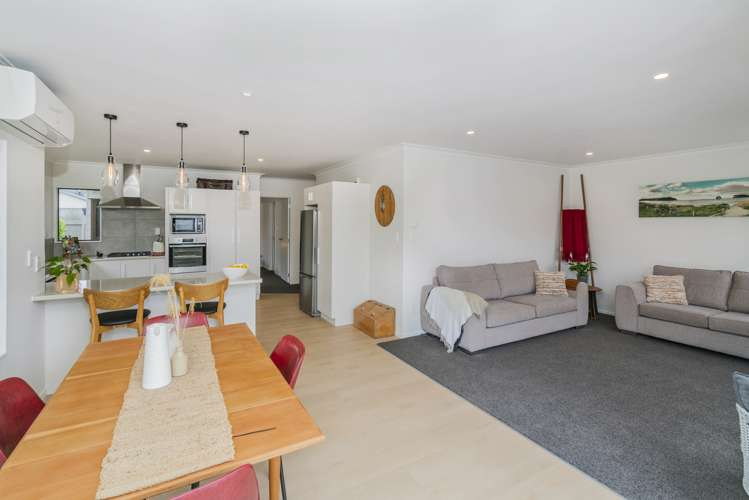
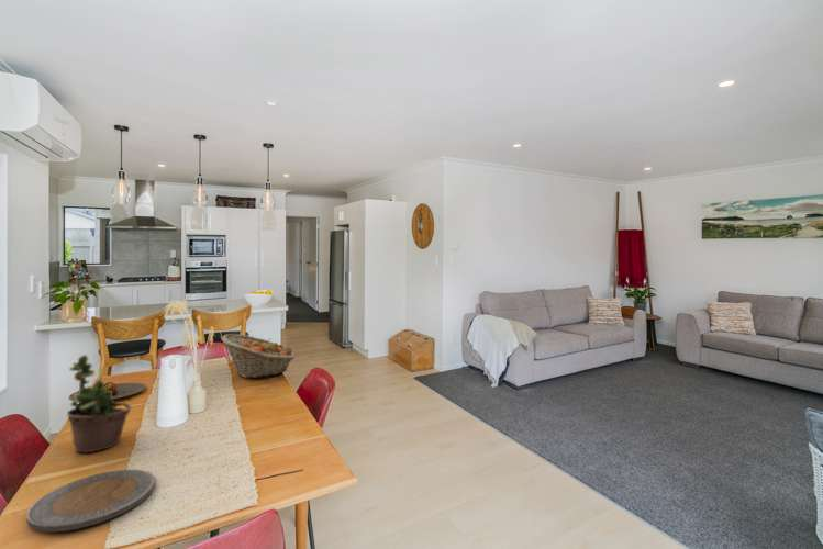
+ plate (96, 496)
+ fruit basket (258, 352)
+ potted plant (100, 396)
+ plate (109, 389)
